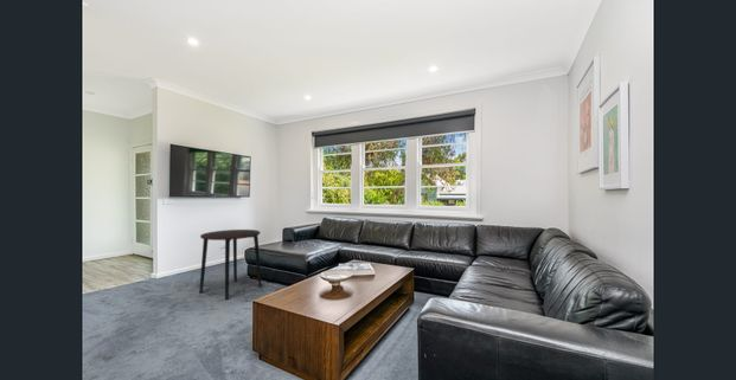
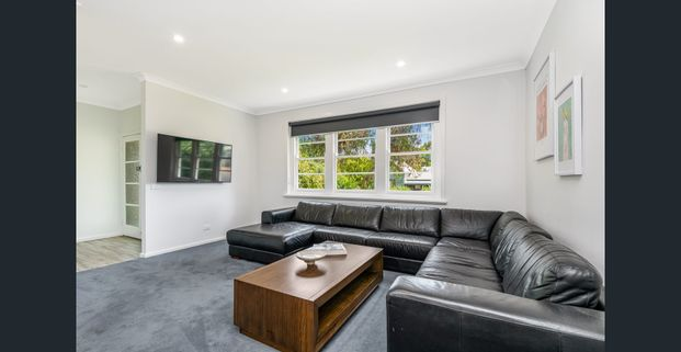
- side table (229, 260)
